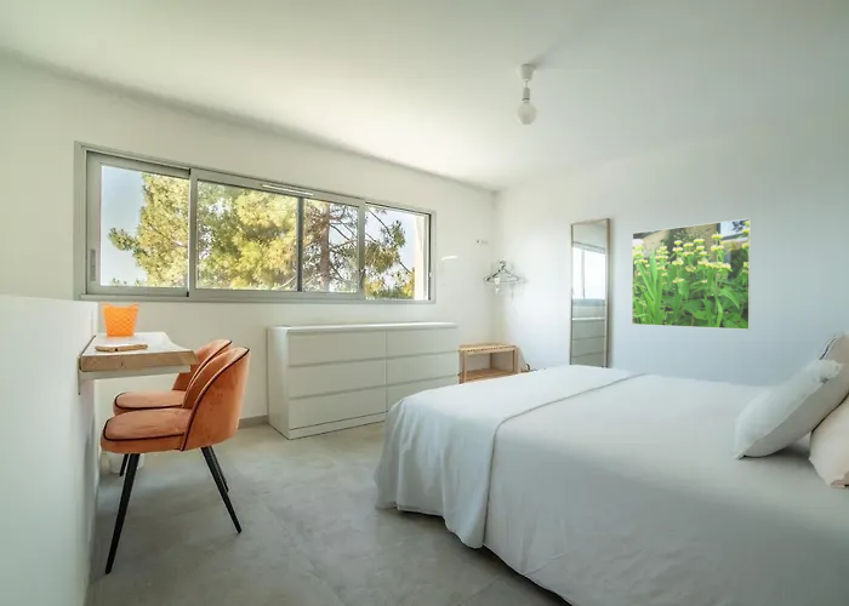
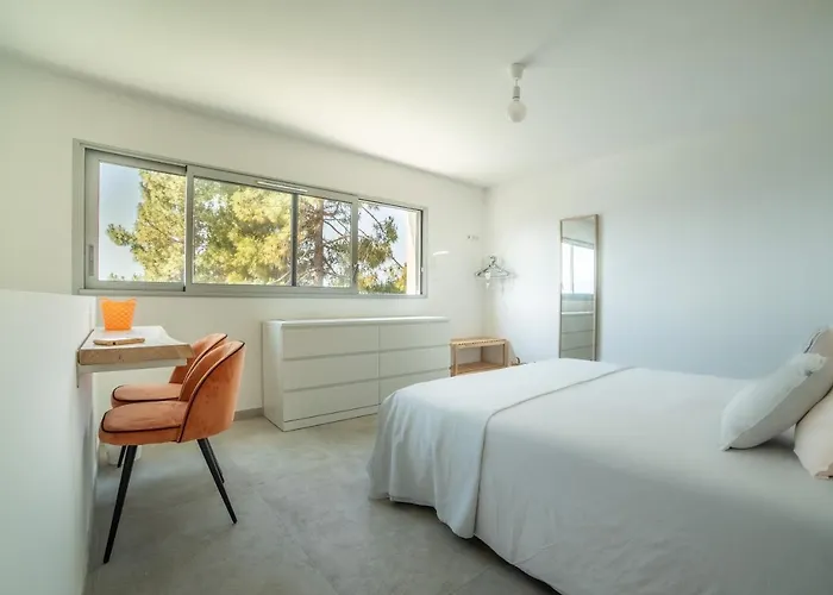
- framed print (685, 276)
